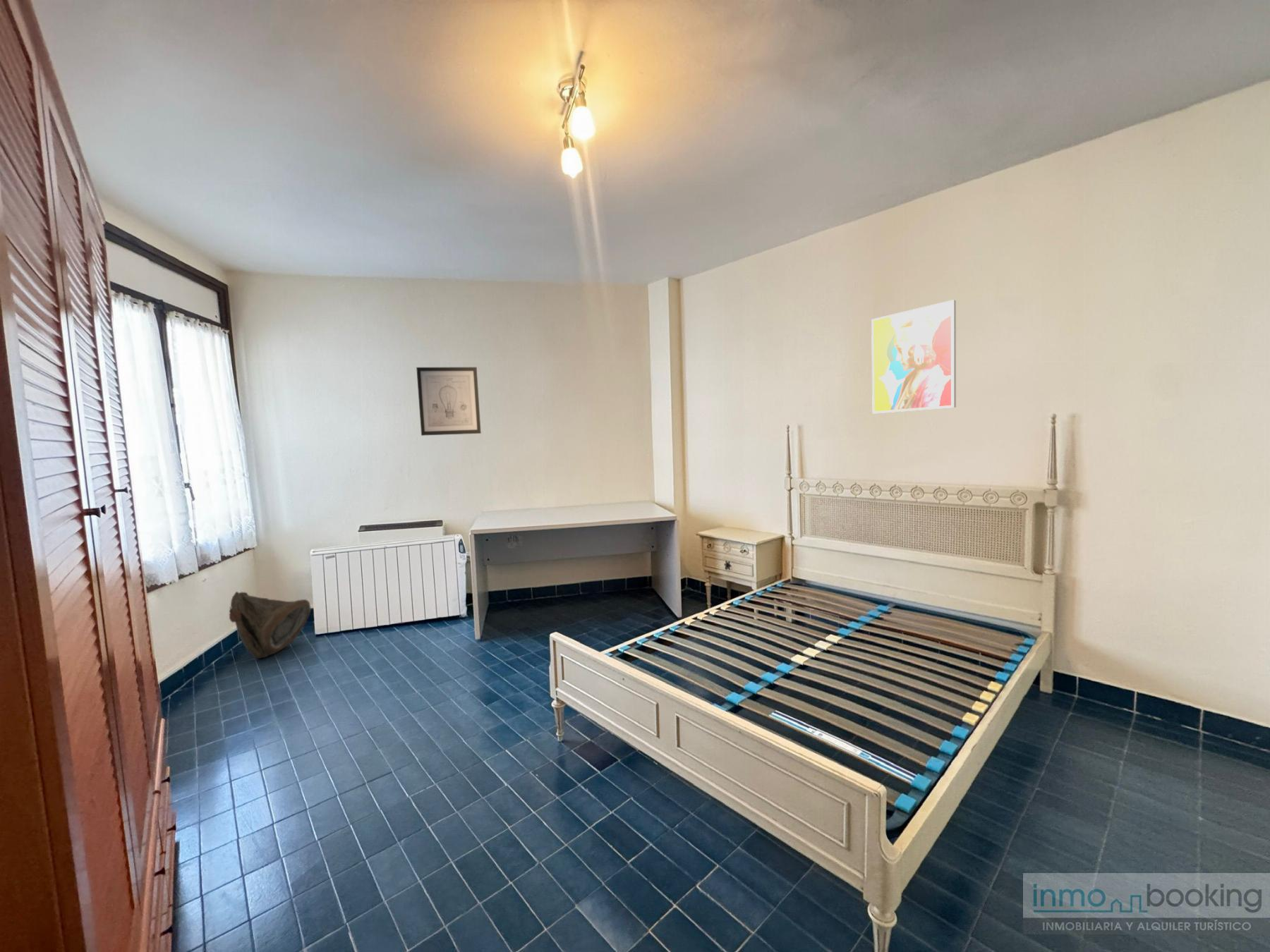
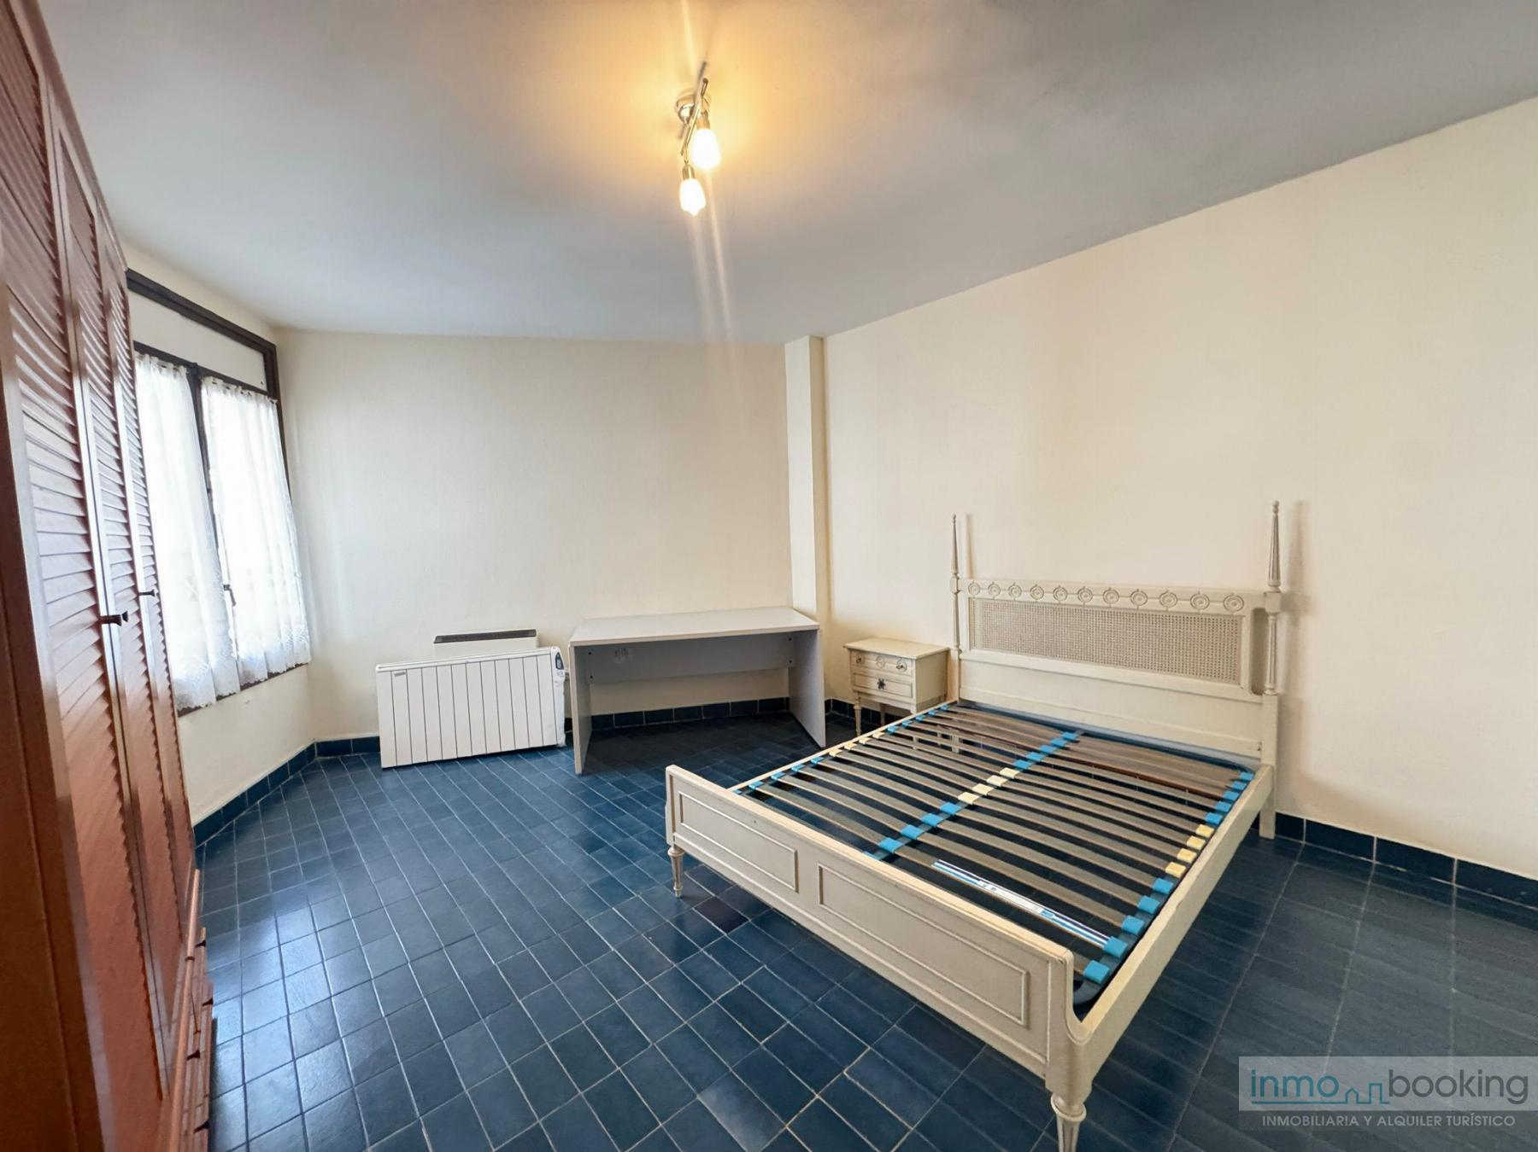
- wall art (449, 401)
- wall art (911, 360)
- bag (270, 621)
